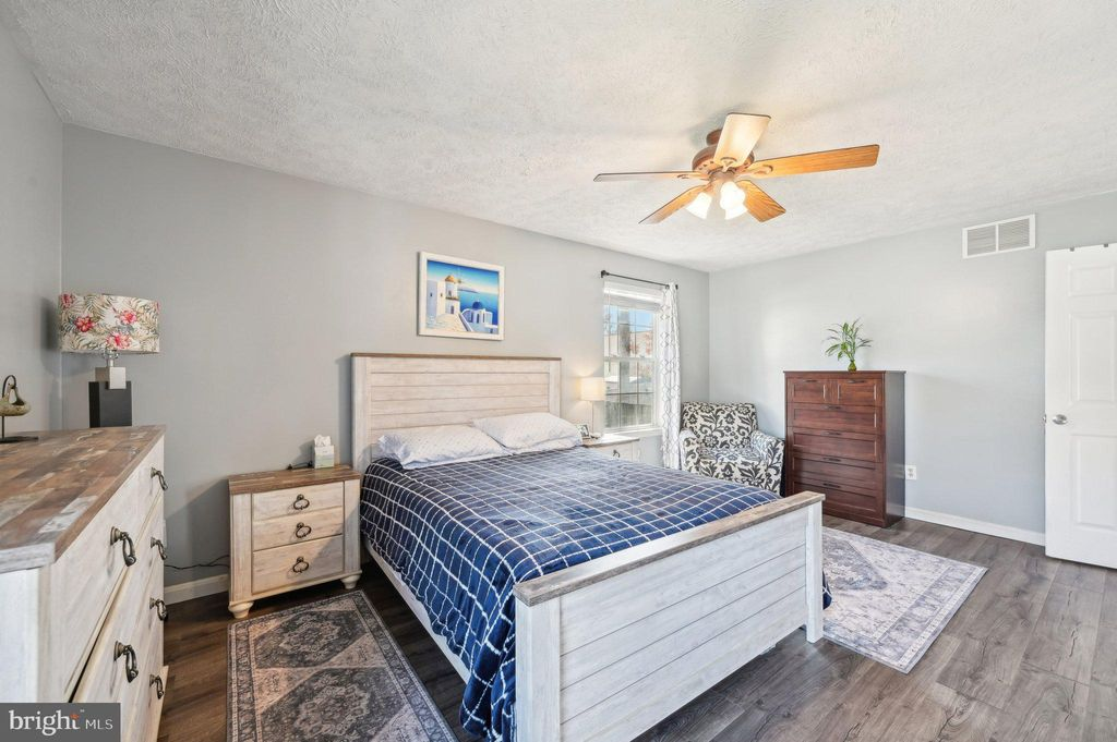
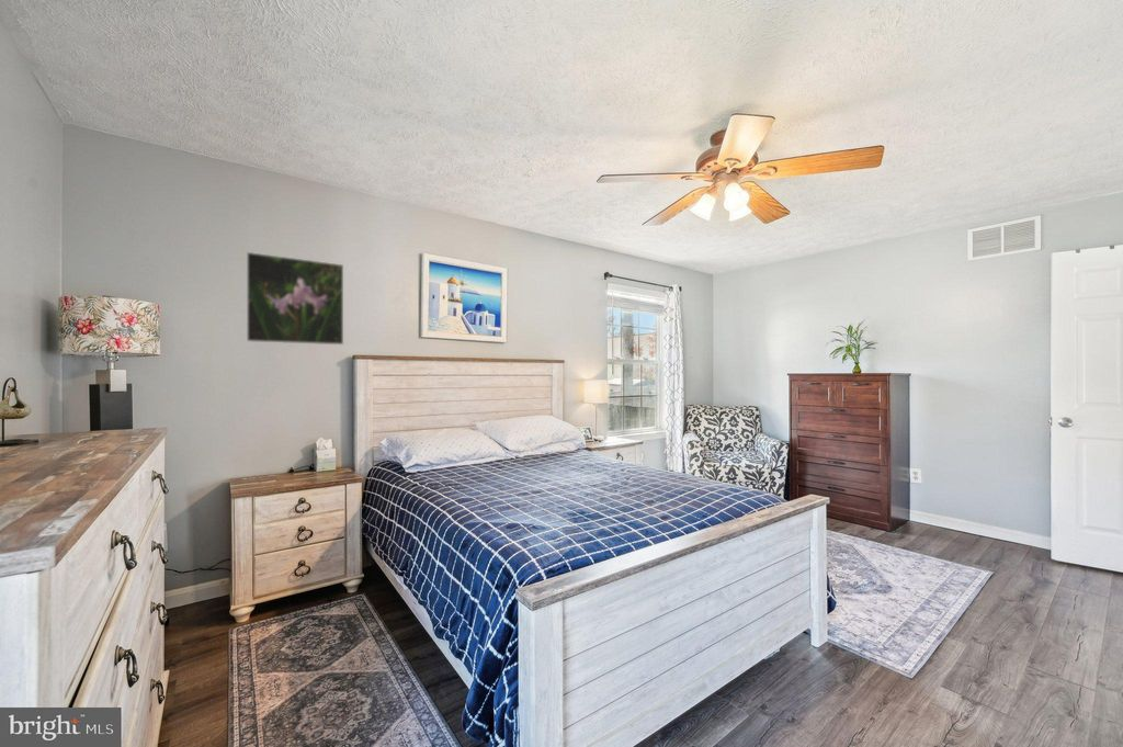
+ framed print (297, 301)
